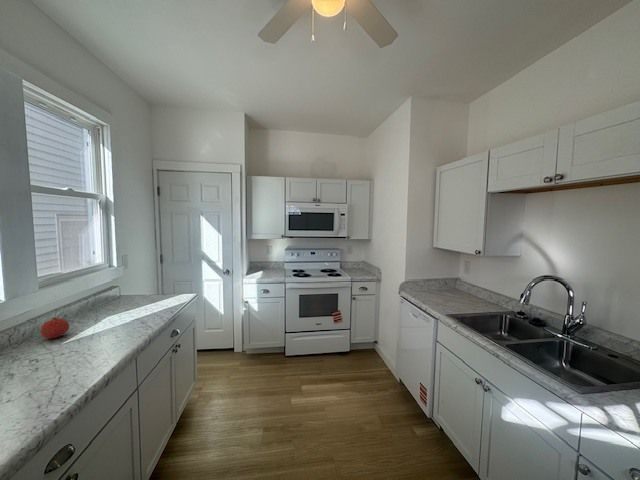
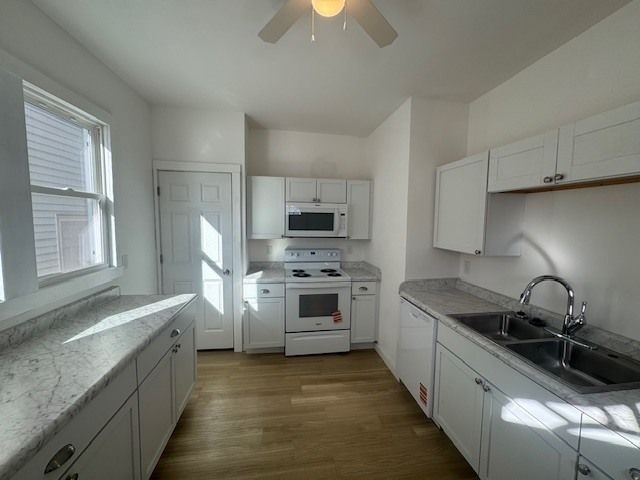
- fruit (54, 327)
